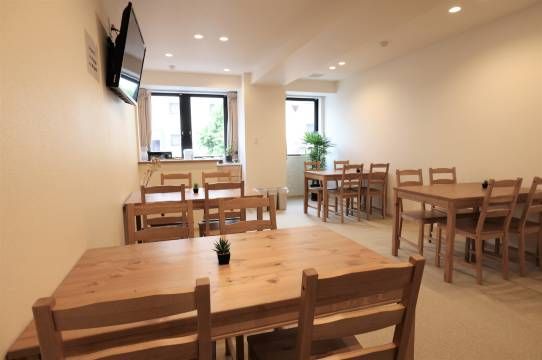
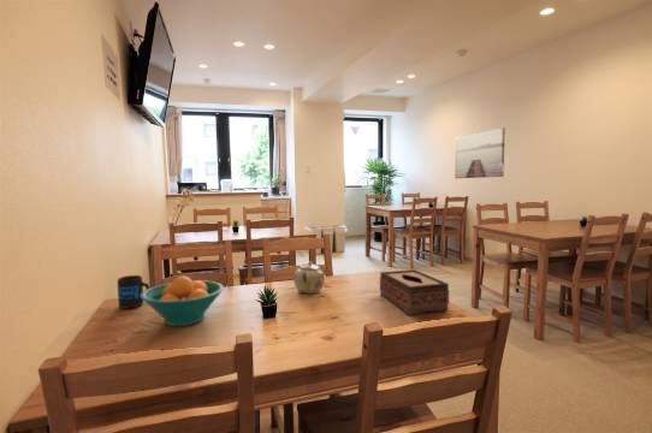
+ fruit bowl (183, 298)
+ wall art (478, 155)
+ tissue box (411, 290)
+ mug (134, 291)
+ teapot (309, 277)
